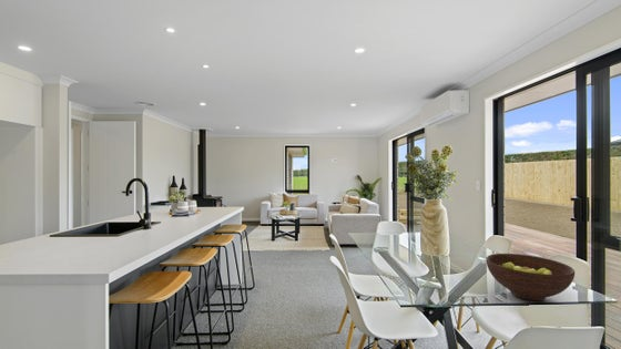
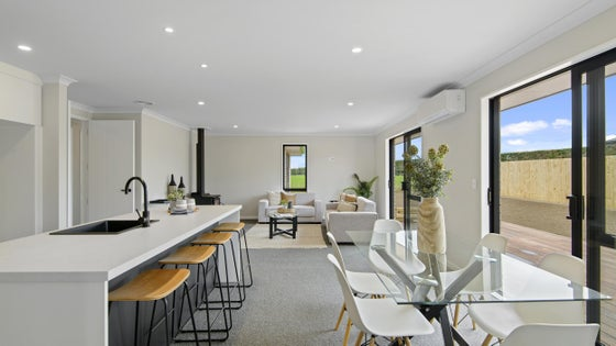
- fruit bowl (527, 279)
